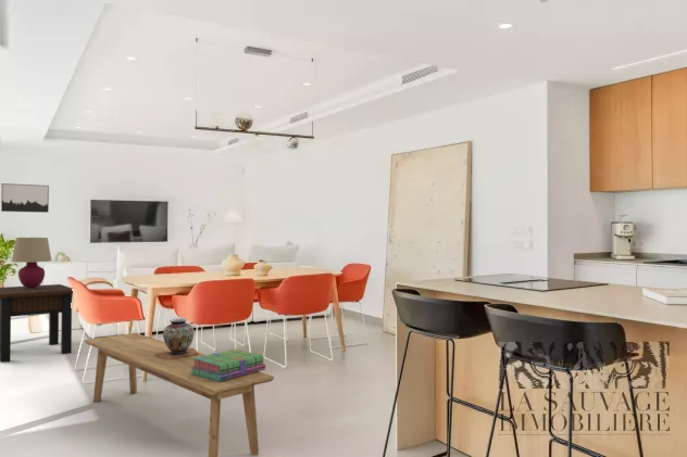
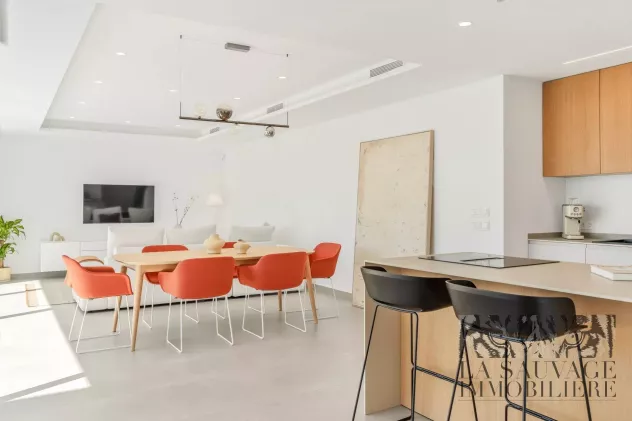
- stack of books (228, 364)
- side table (30, 314)
- table lamp (32, 263)
- decorative vase (176, 337)
- wall art (25, 198)
- bench (168, 381)
